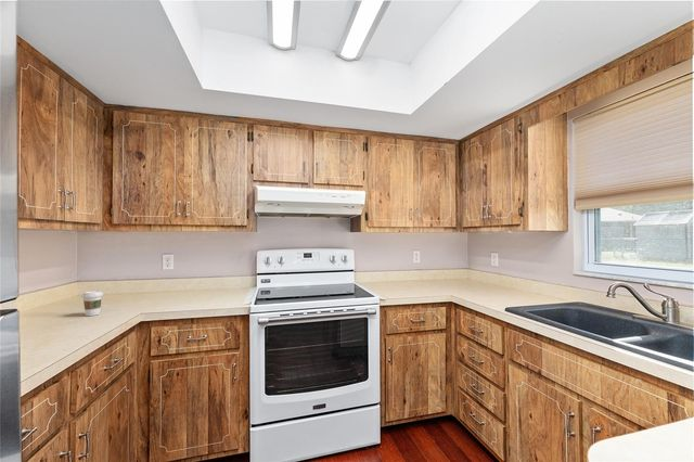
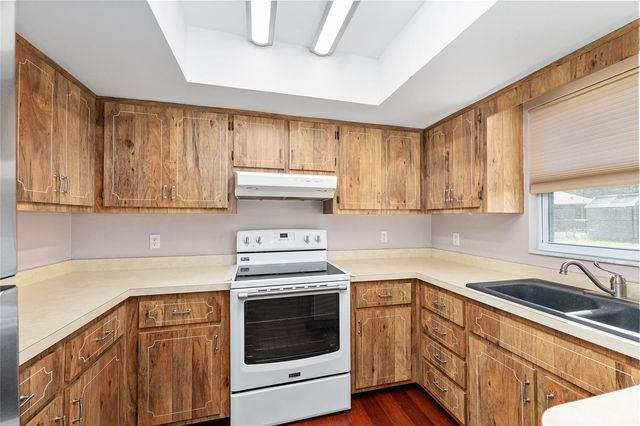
- coffee cup (92, 303)
